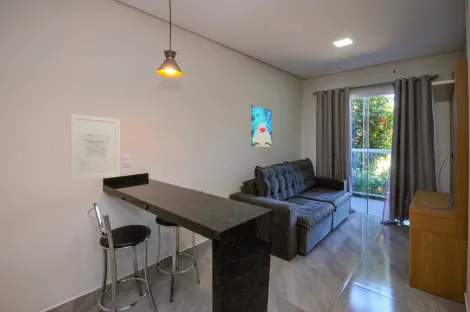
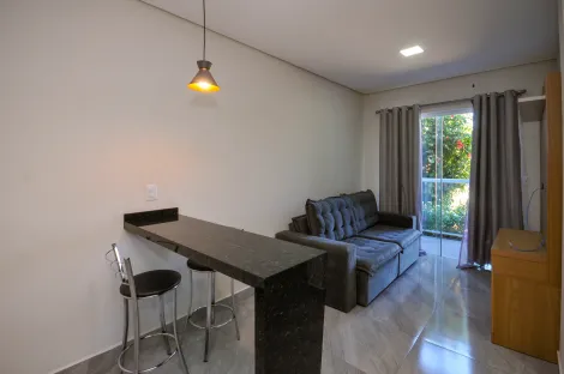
- wall art (261, 127)
- wall art (96, 147)
